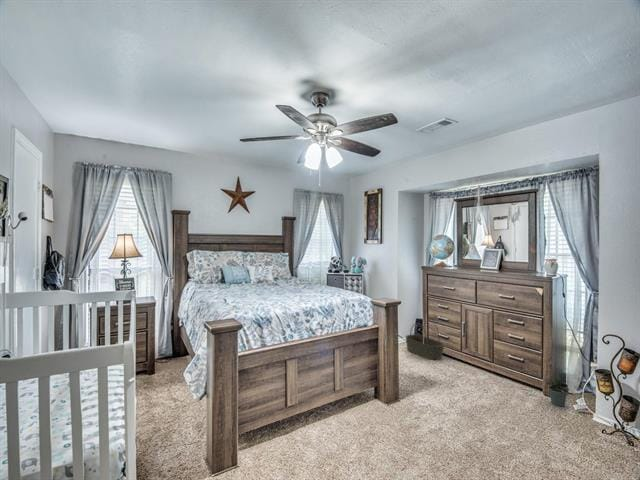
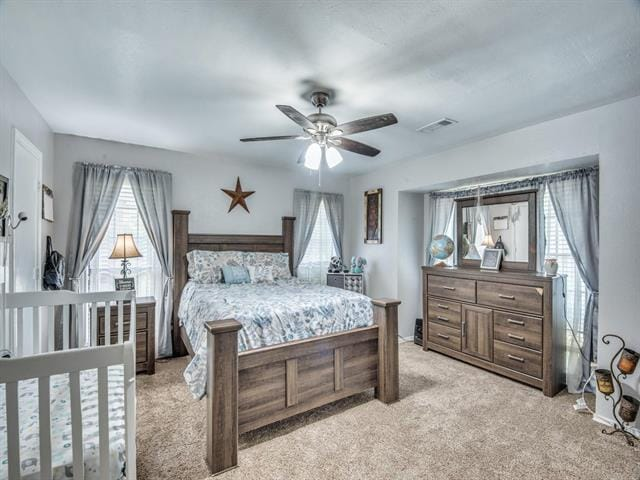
- potted plant (556, 389)
- basket (424, 338)
